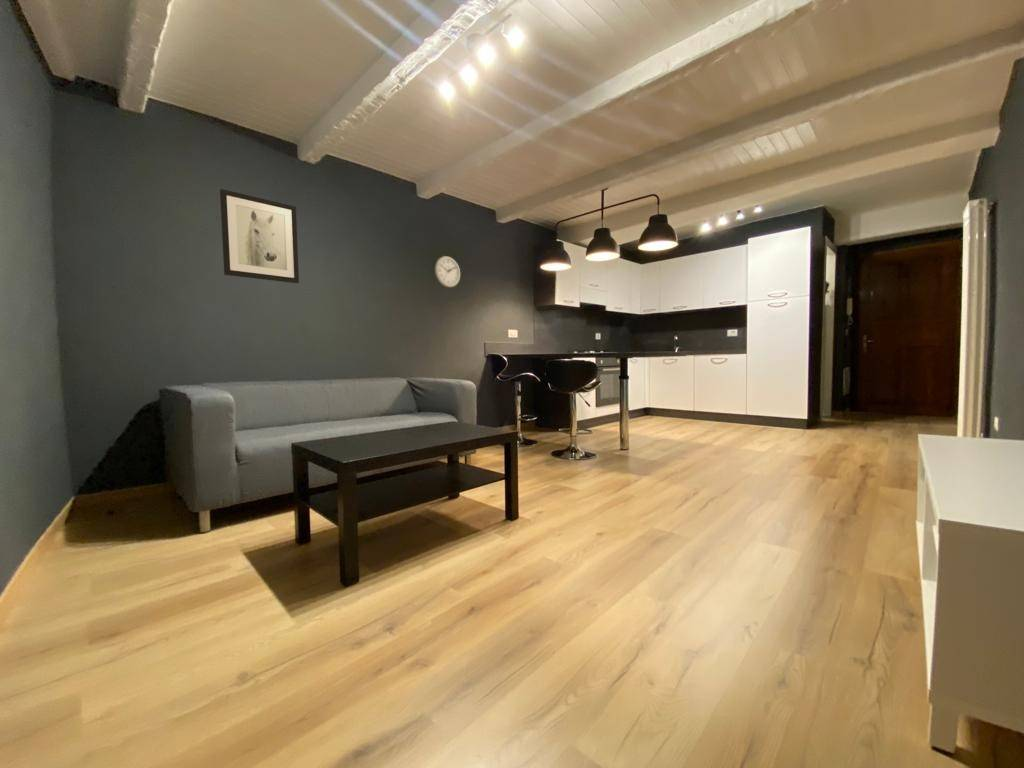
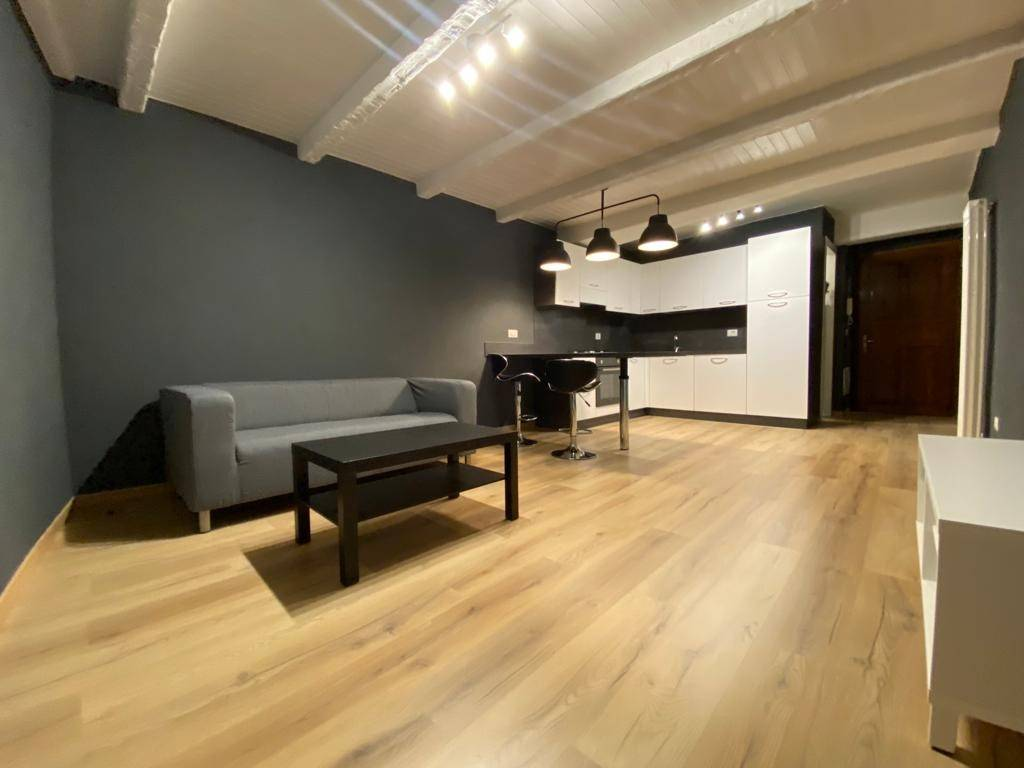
- wall art (261, 239)
- wall clock (448, 271)
